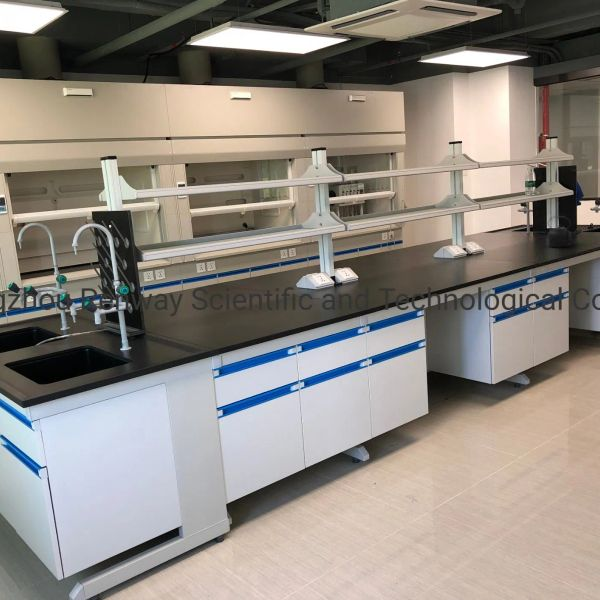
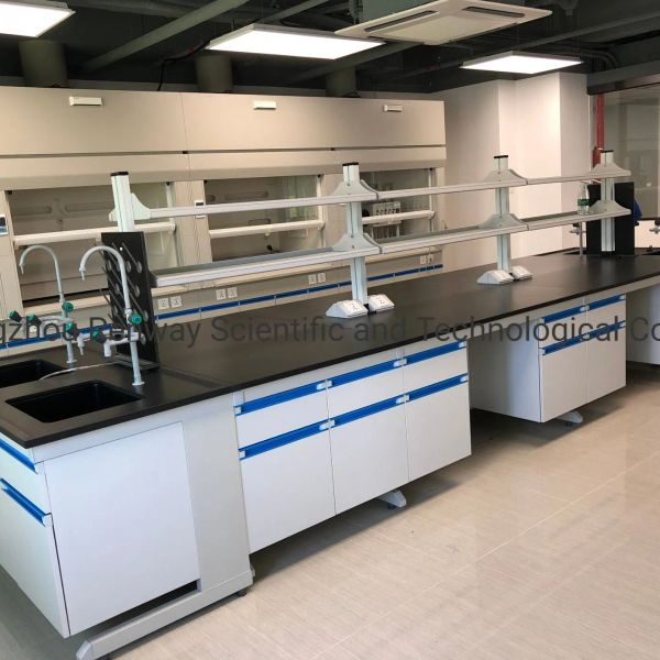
- kettle (564, 231)
